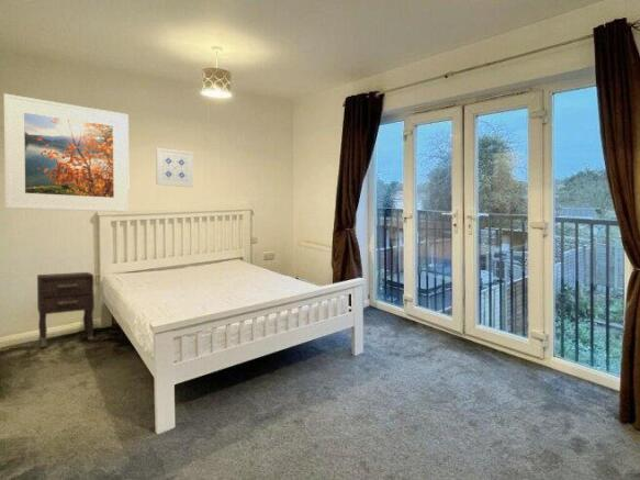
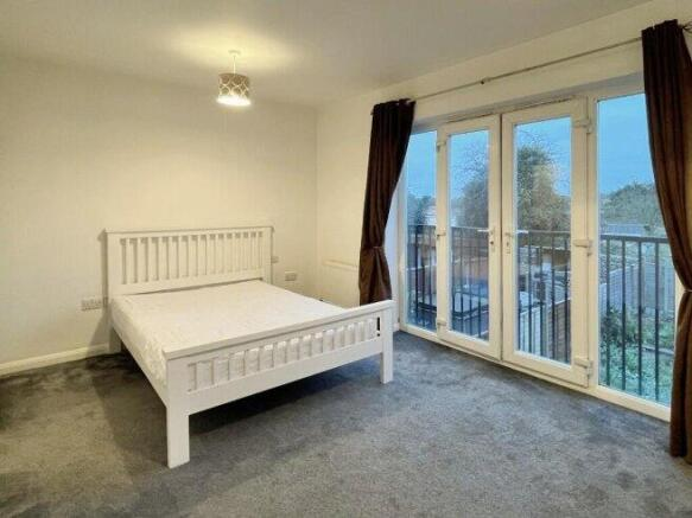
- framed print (71, 157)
- wall art (175, 167)
- nightstand (66, 306)
